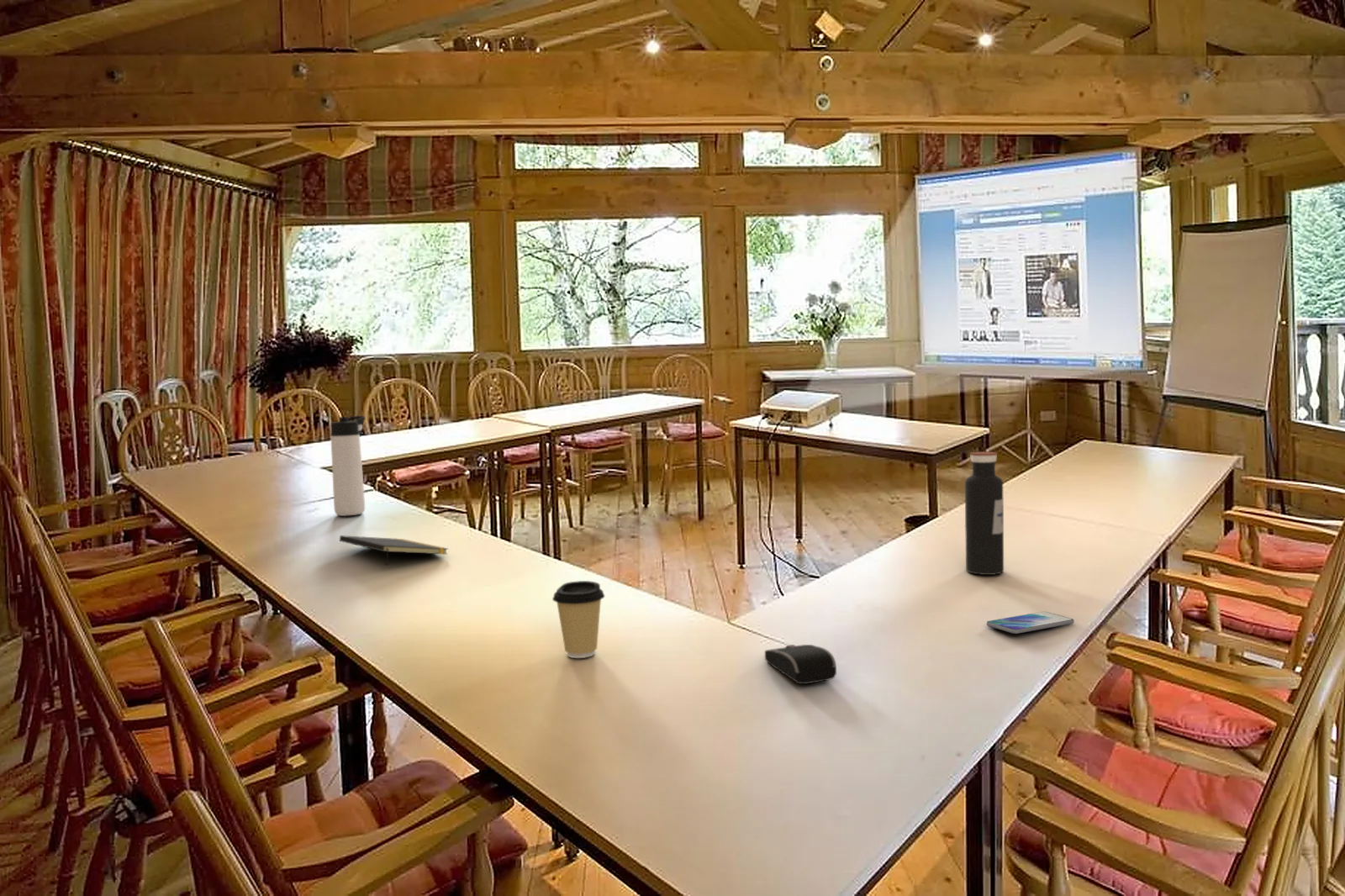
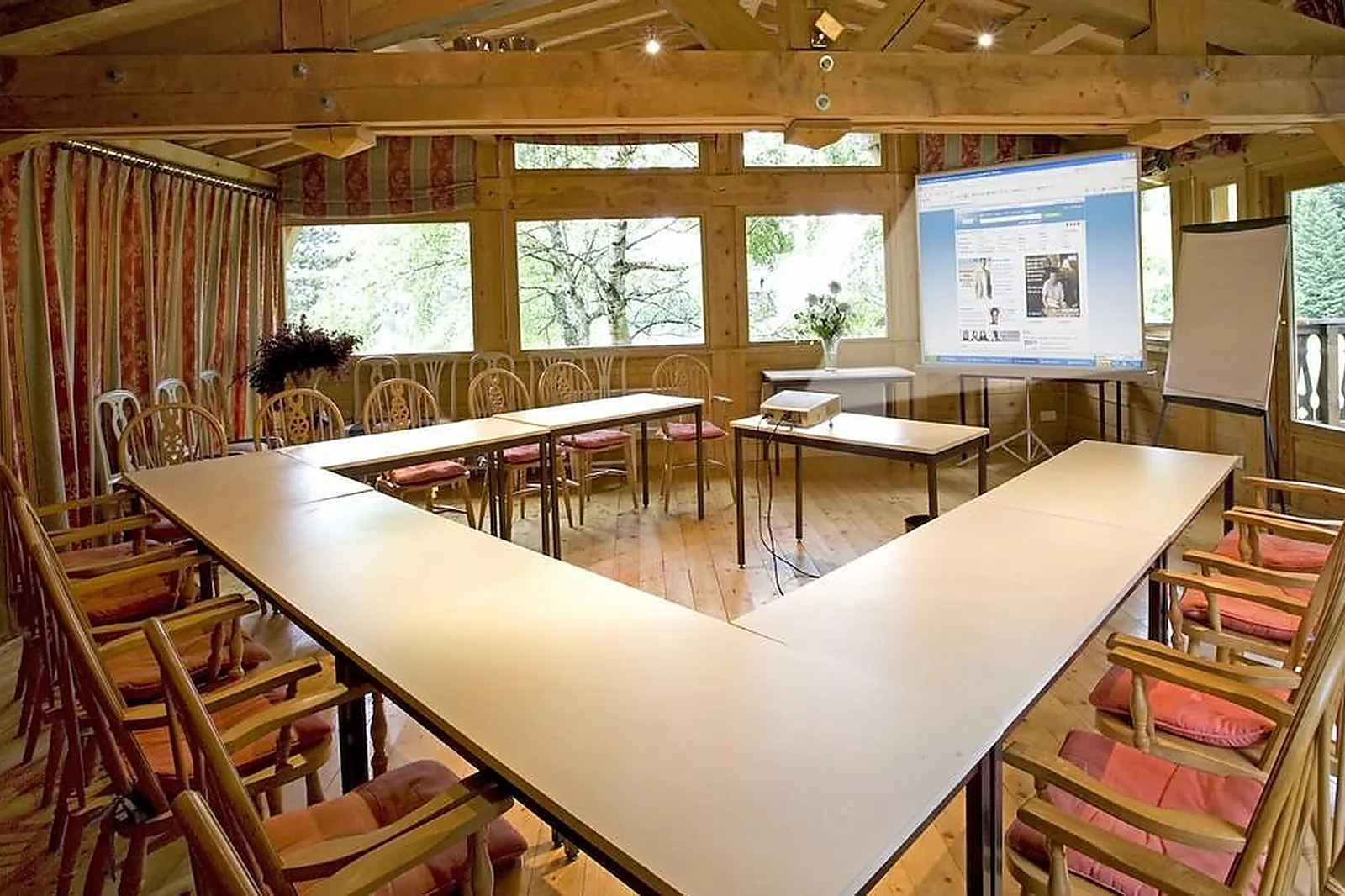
- coffee cup (579, 619)
- thermos bottle (351, 465)
- notepad (393, 545)
- water bottle (984, 512)
- computer mouse (799, 659)
- smartphone (1030, 622)
